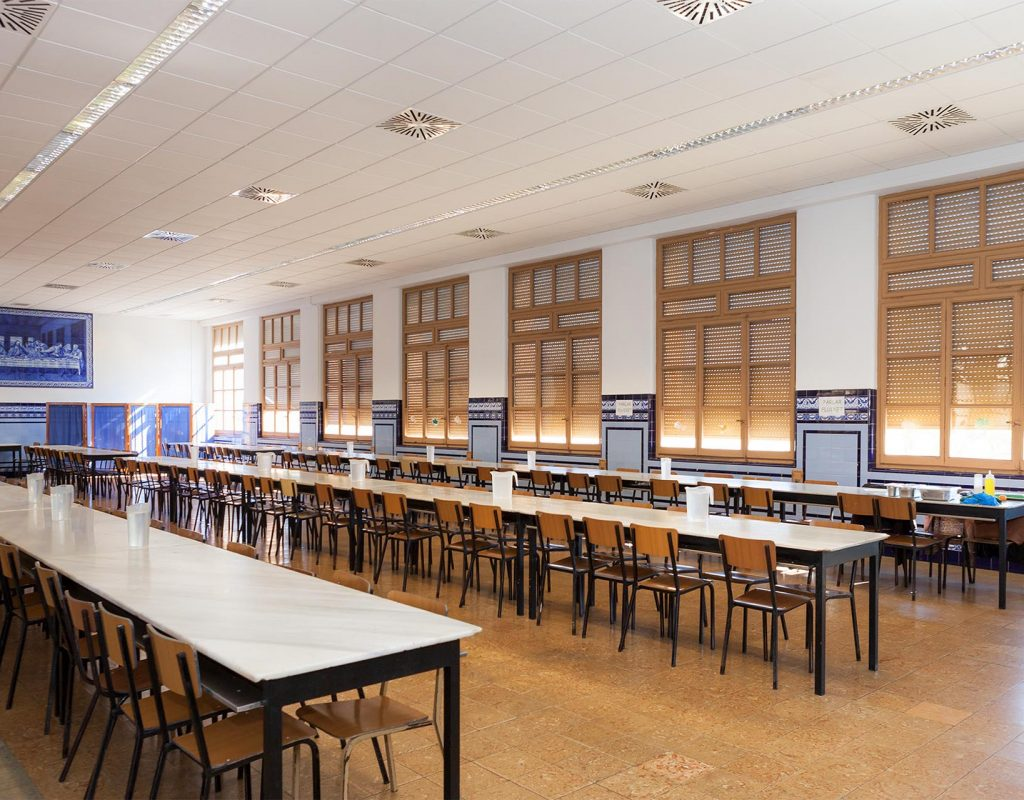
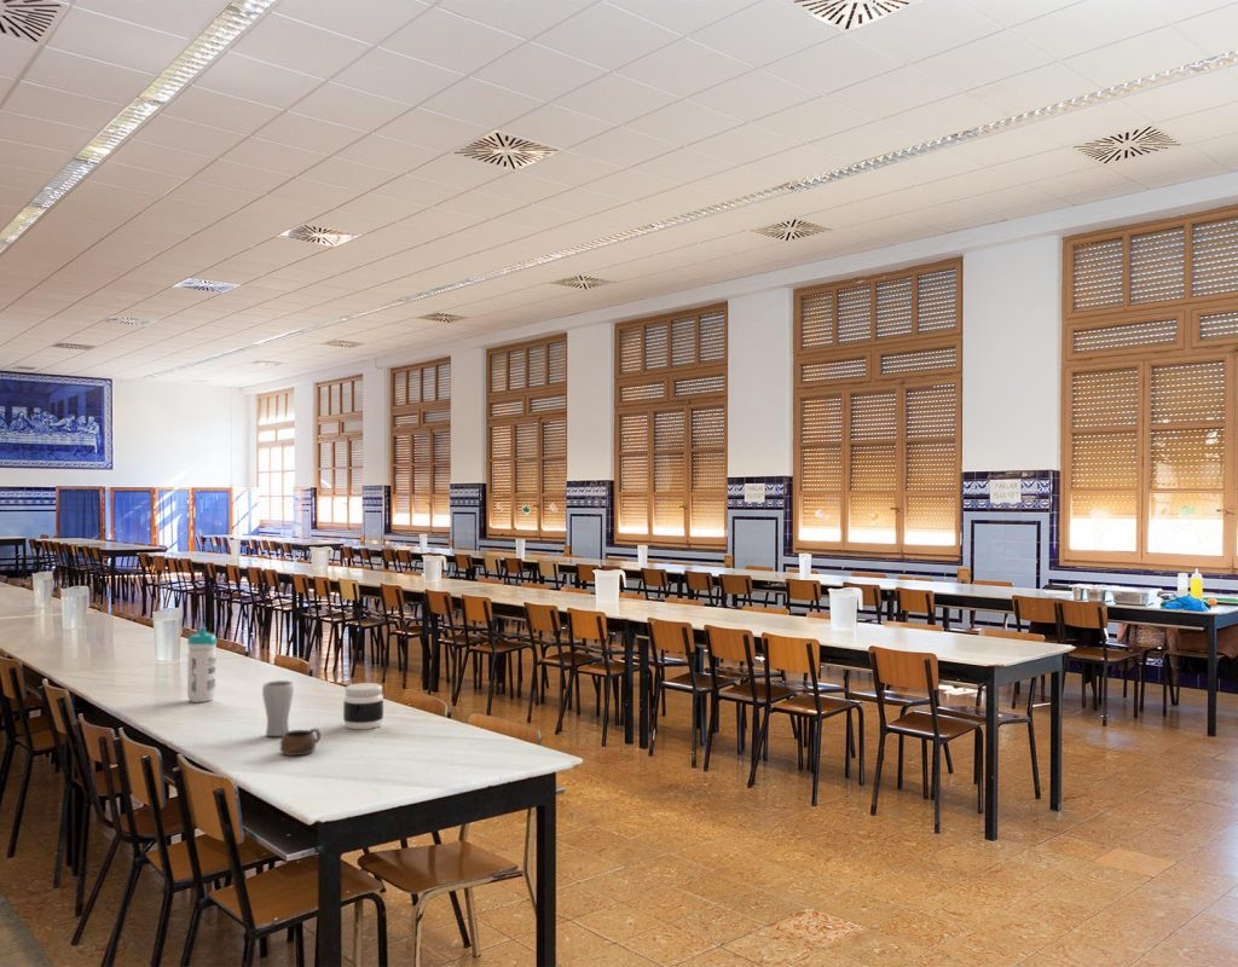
+ water bottle (202, 662)
+ cup (302, 741)
+ drinking glass (277, 708)
+ jar (363, 705)
